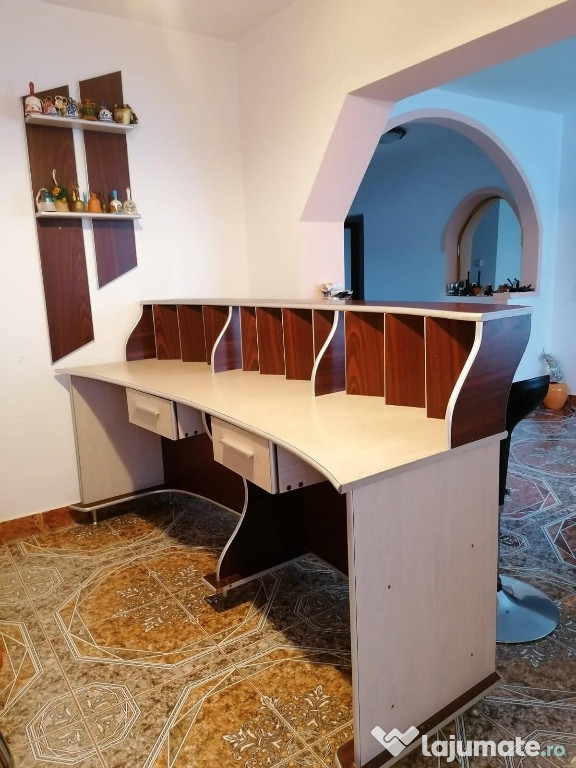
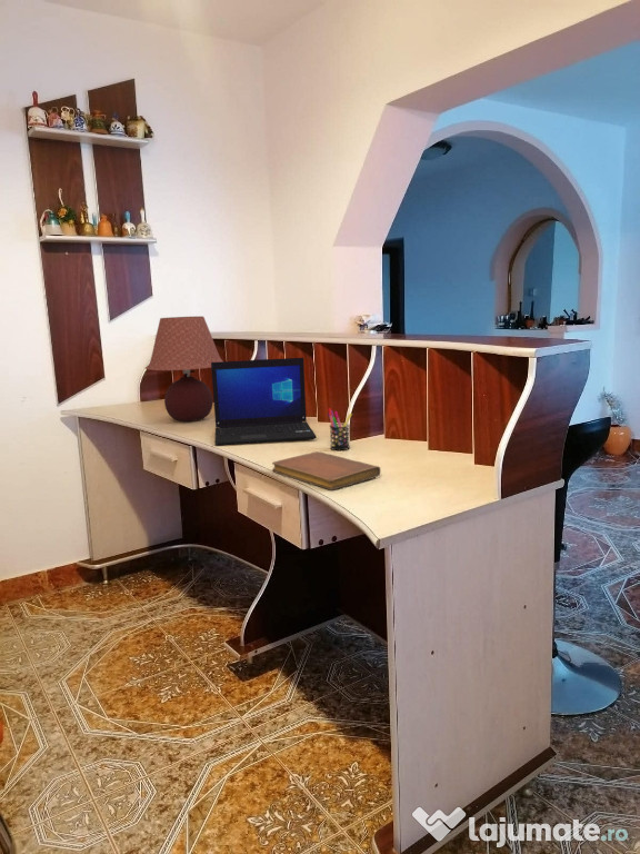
+ pen holder (337, 428)
+ table lamp (186, 369)
+ laptop (261, 399)
+ notebook (324, 468)
